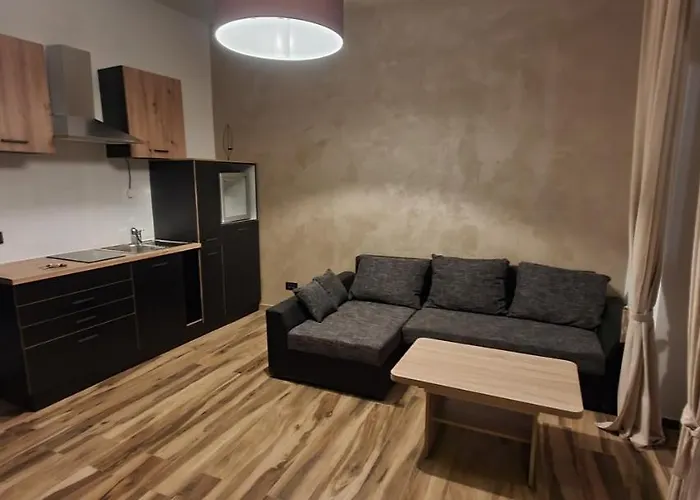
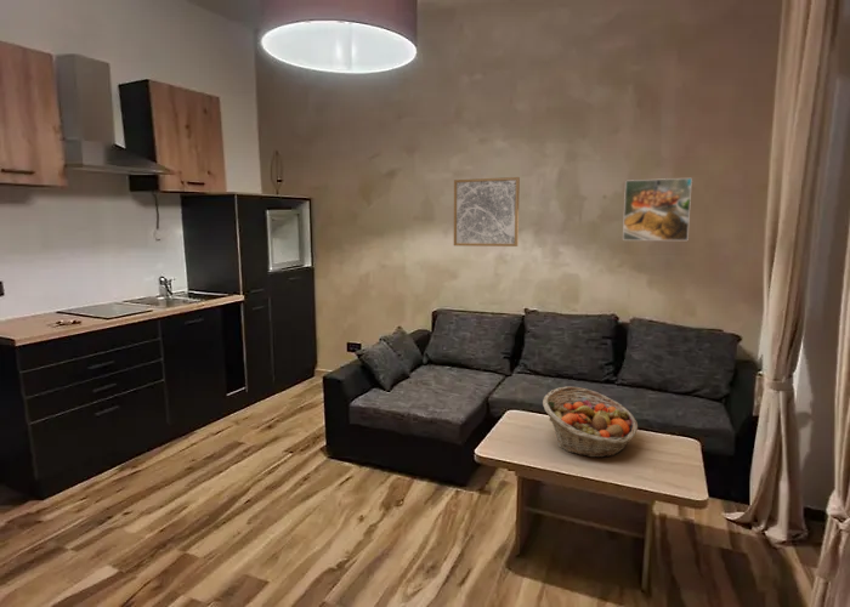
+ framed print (656, 210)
+ fruit basket (589, 420)
+ wall art (484, 212)
